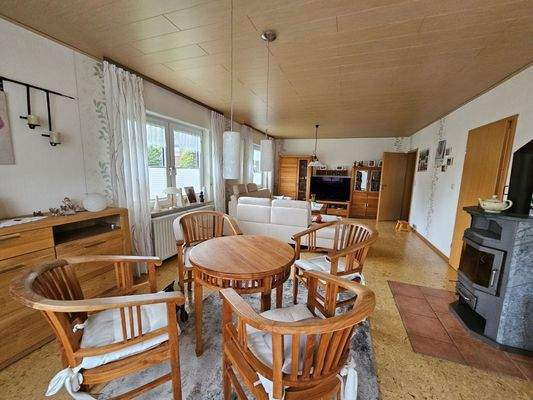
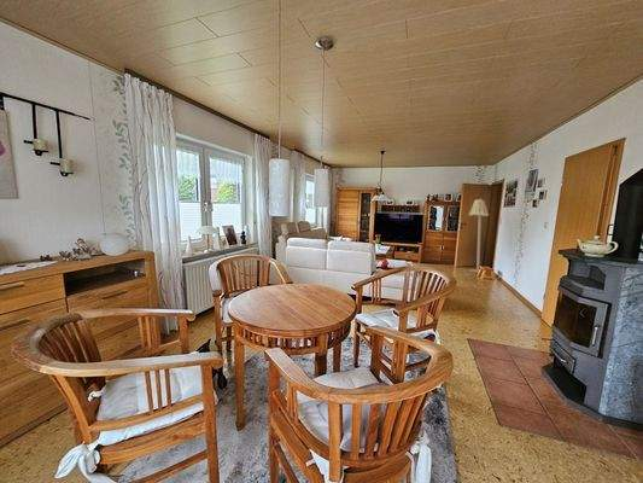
+ floor lamp (478, 235)
